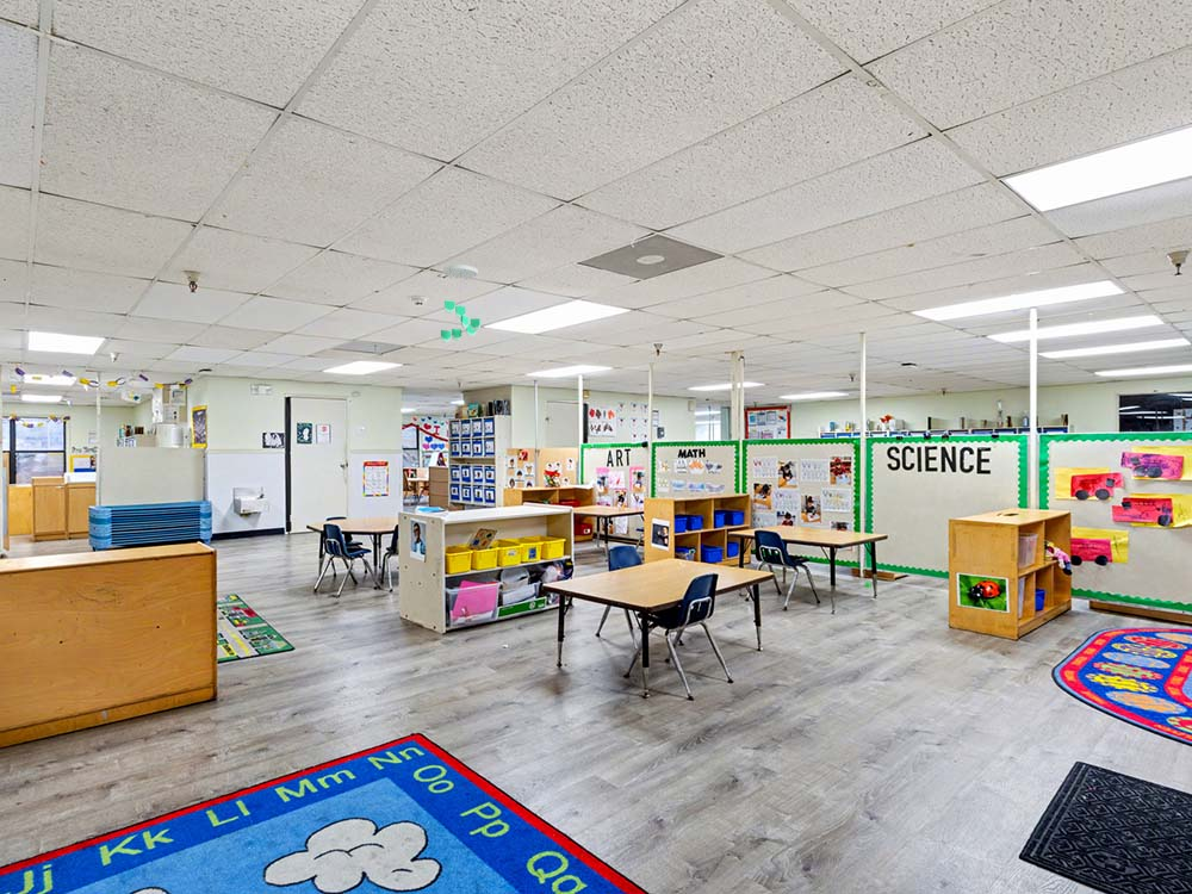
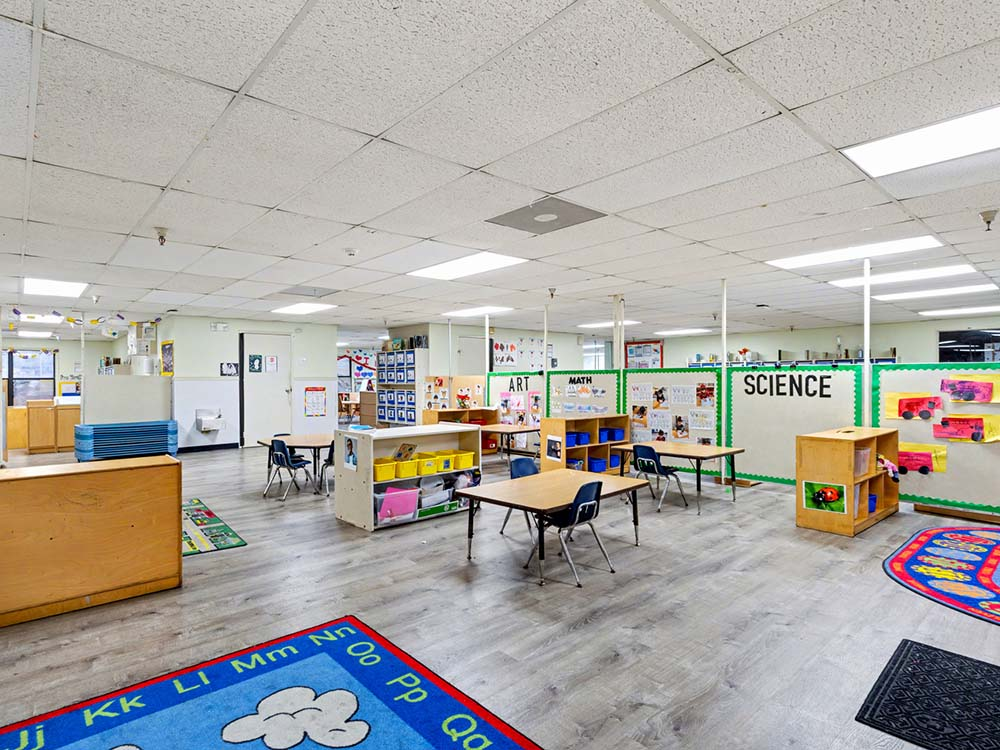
- ceiling mobile (460, 305)
